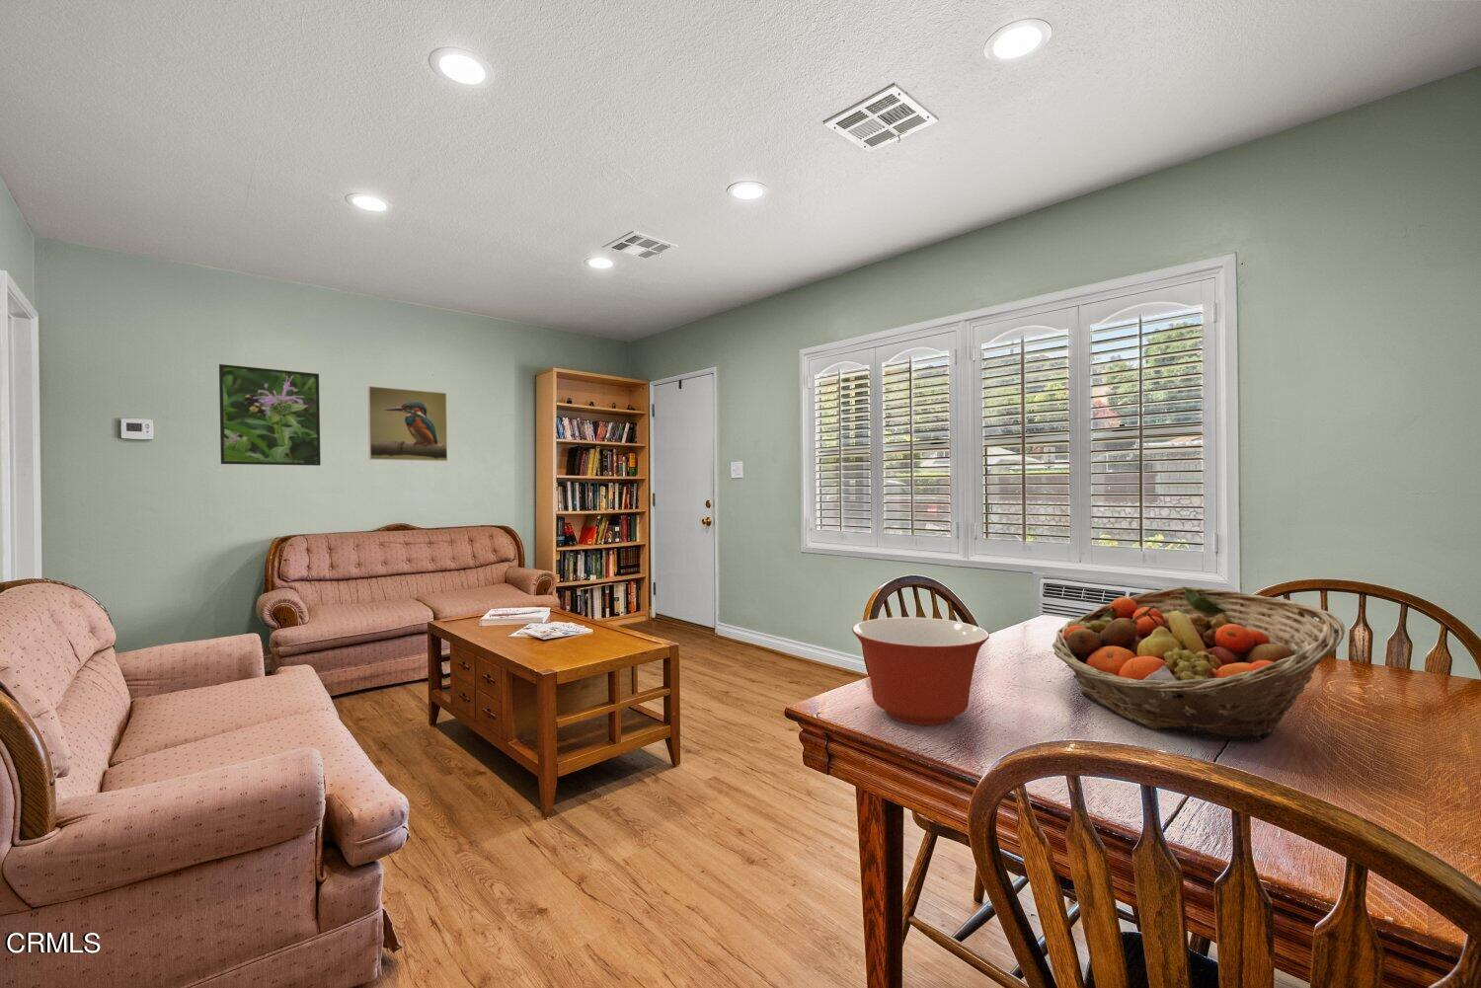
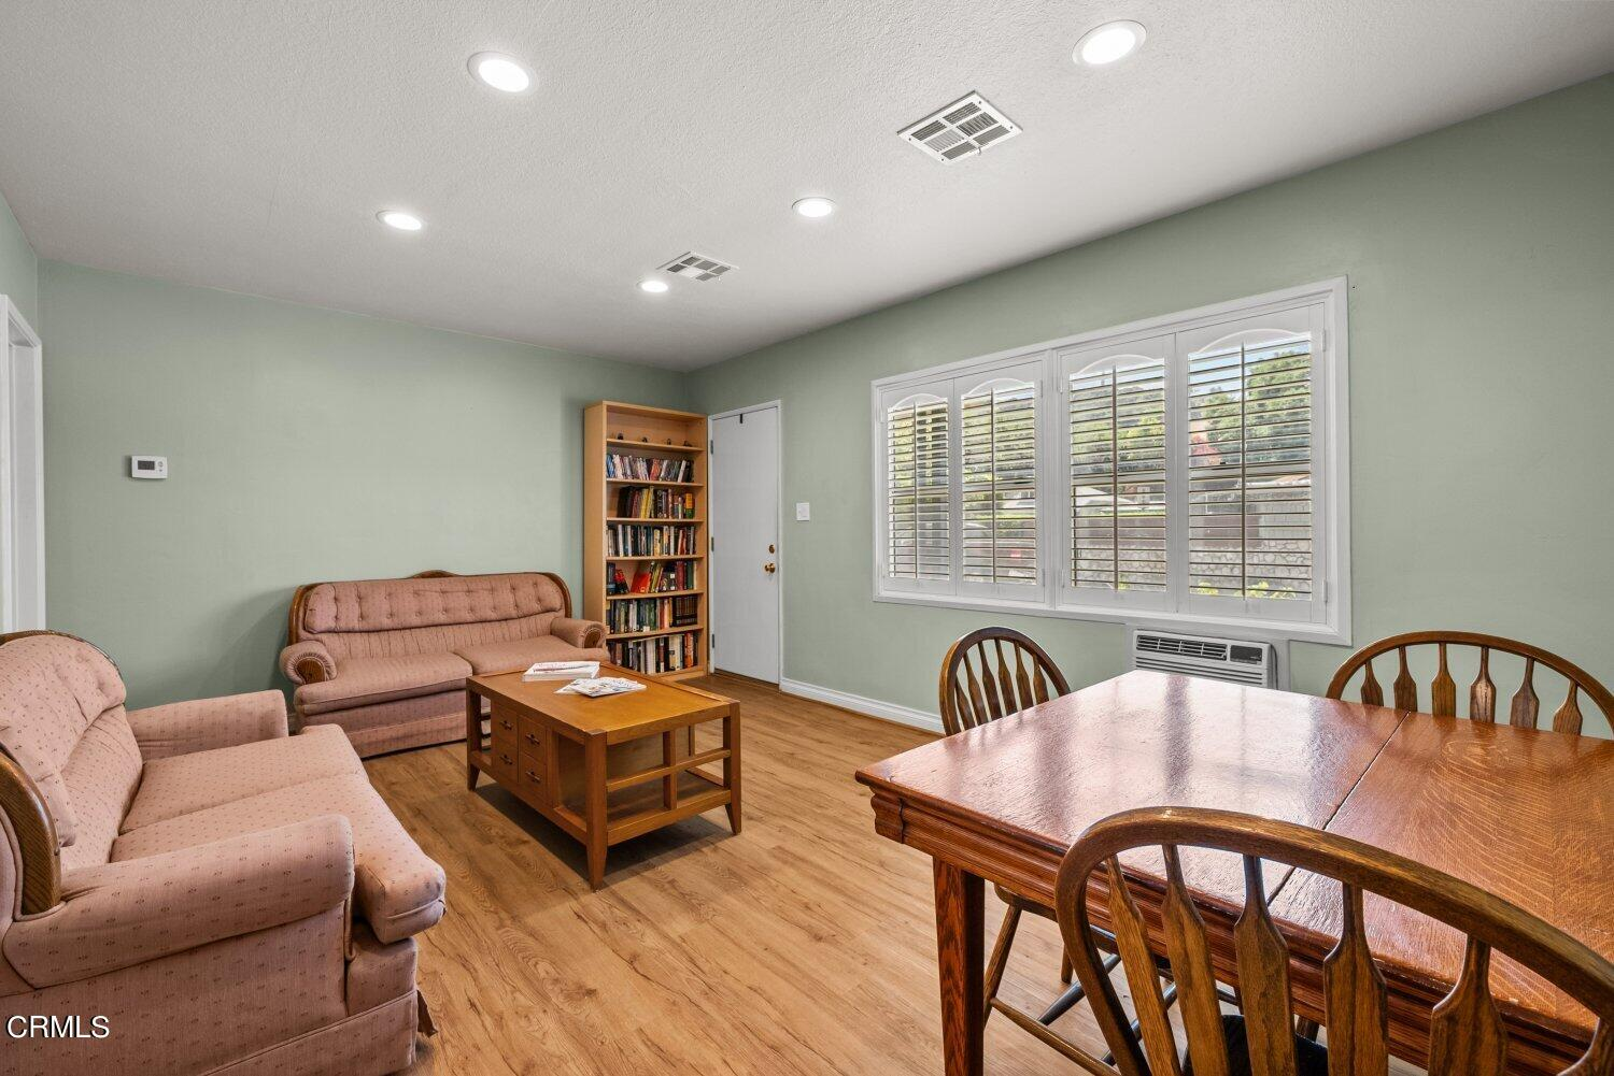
- fruit basket (1179, 652)
- mixing bowl (919, 672)
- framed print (271, 417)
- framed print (409, 425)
